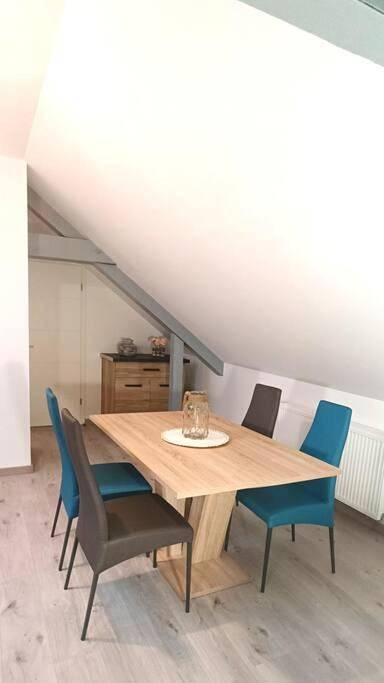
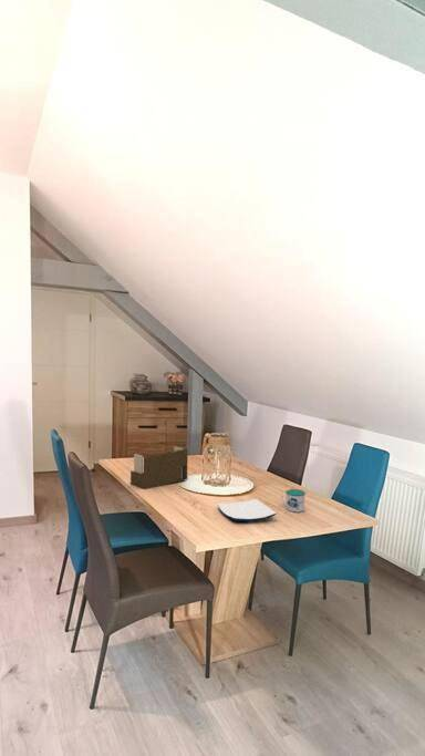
+ plate (246, 510)
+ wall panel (159, 466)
+ mug (292, 500)
